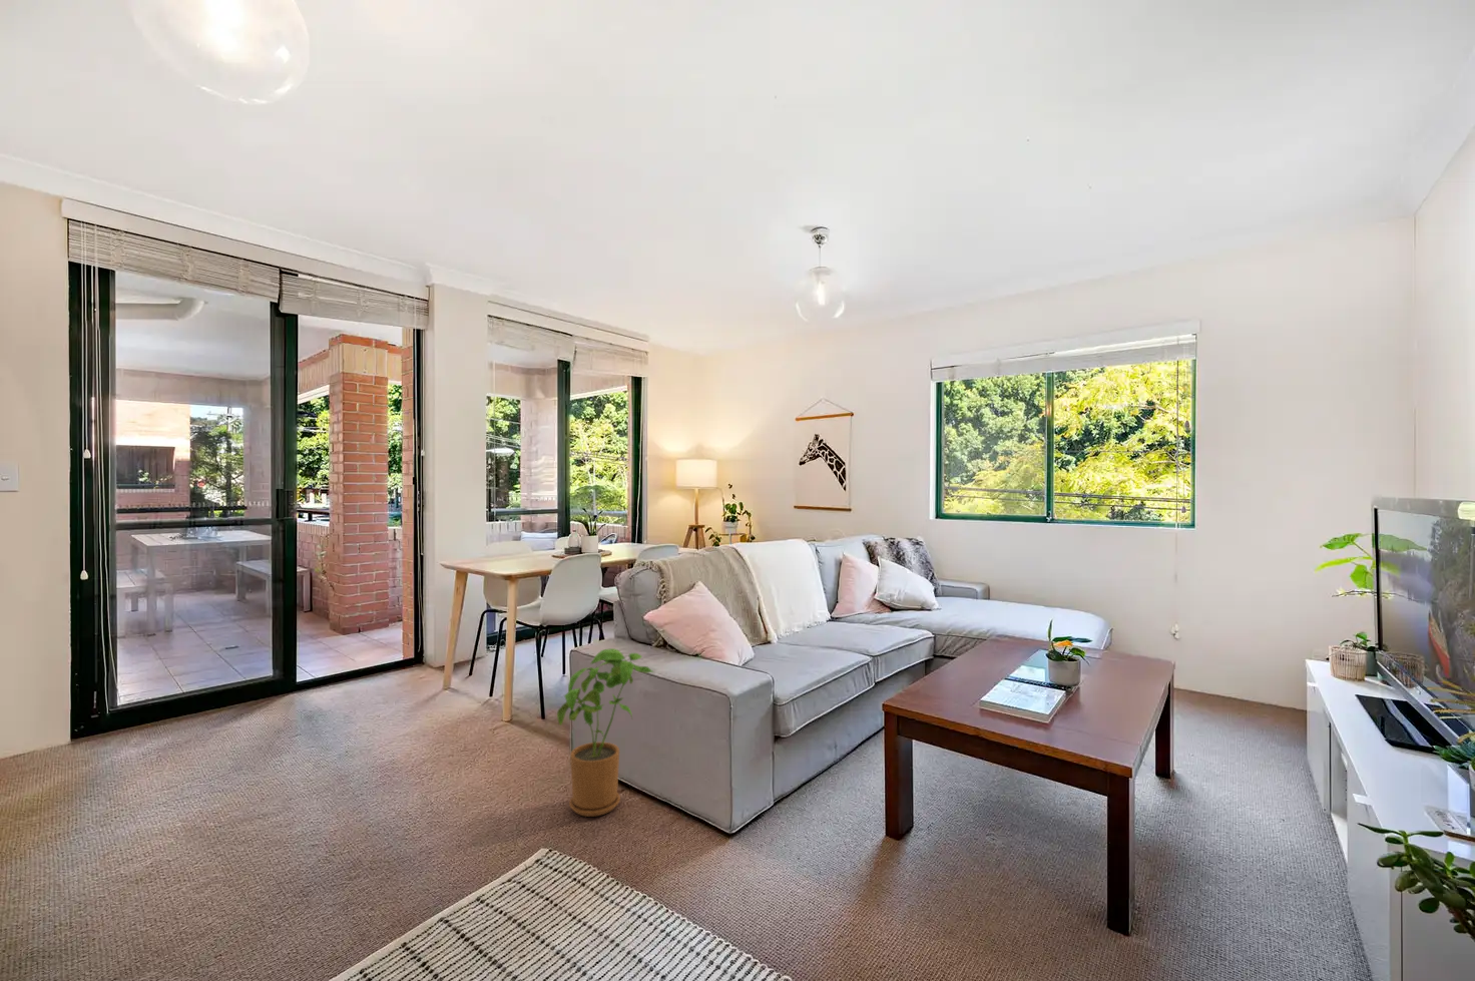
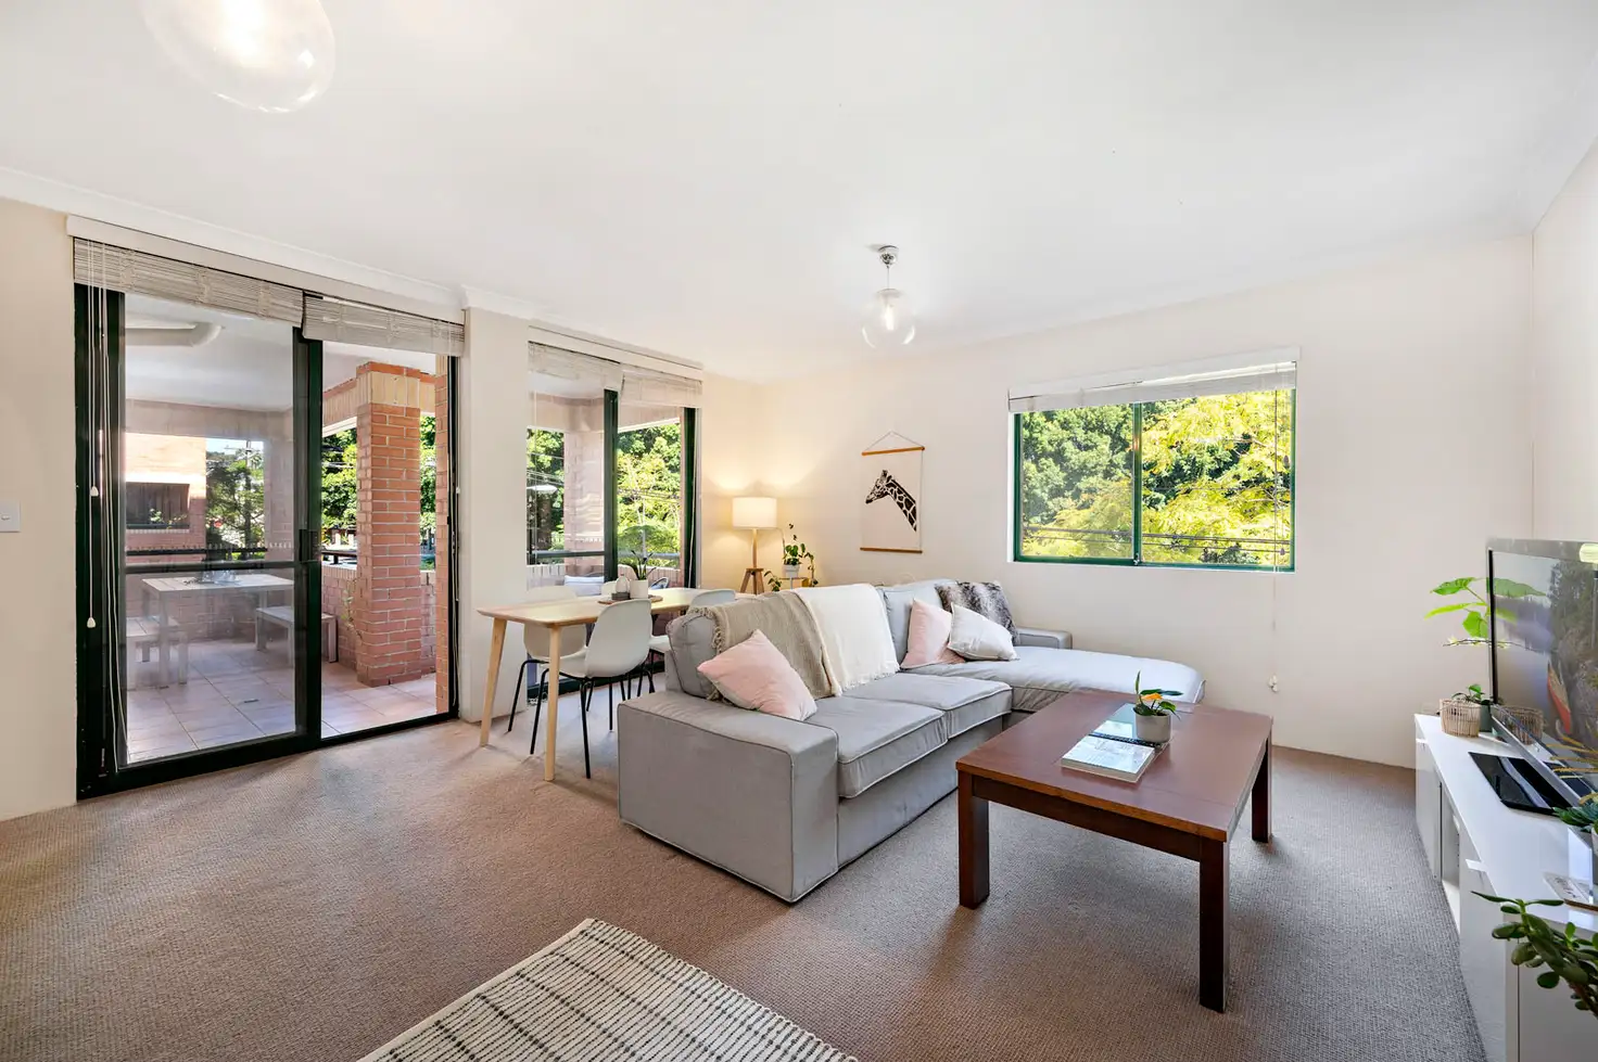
- house plant (594, 730)
